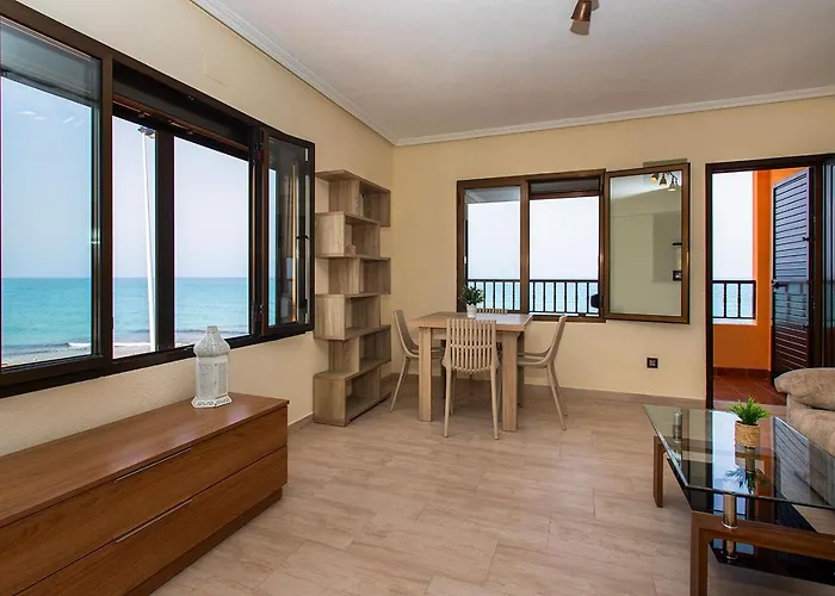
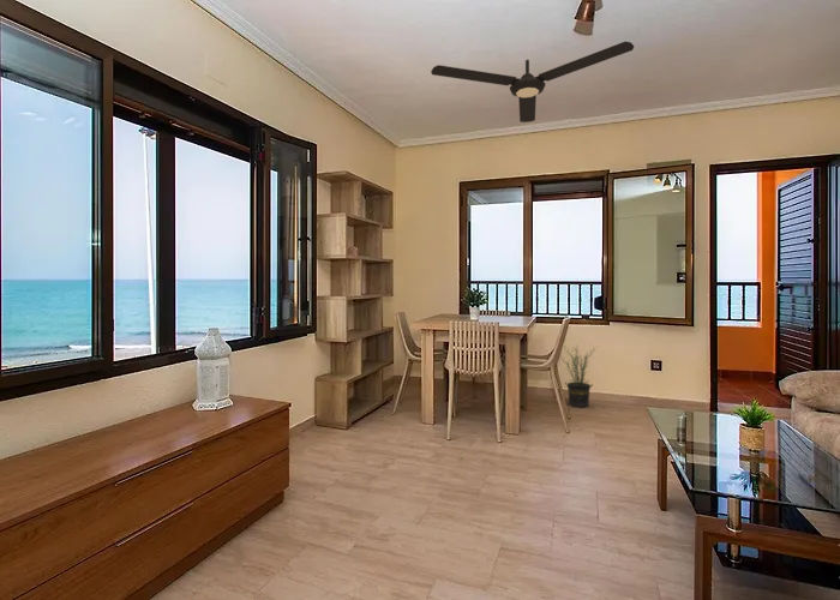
+ potted plant (577, 373)
+ ceiling fan (527, 86)
